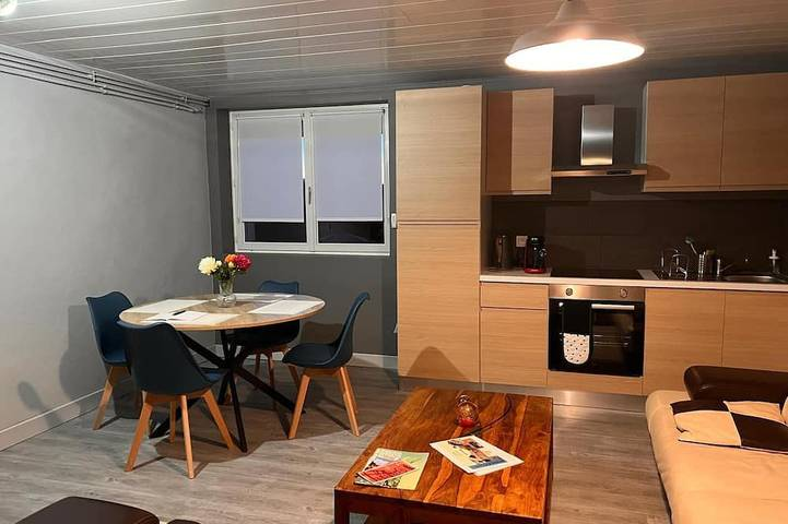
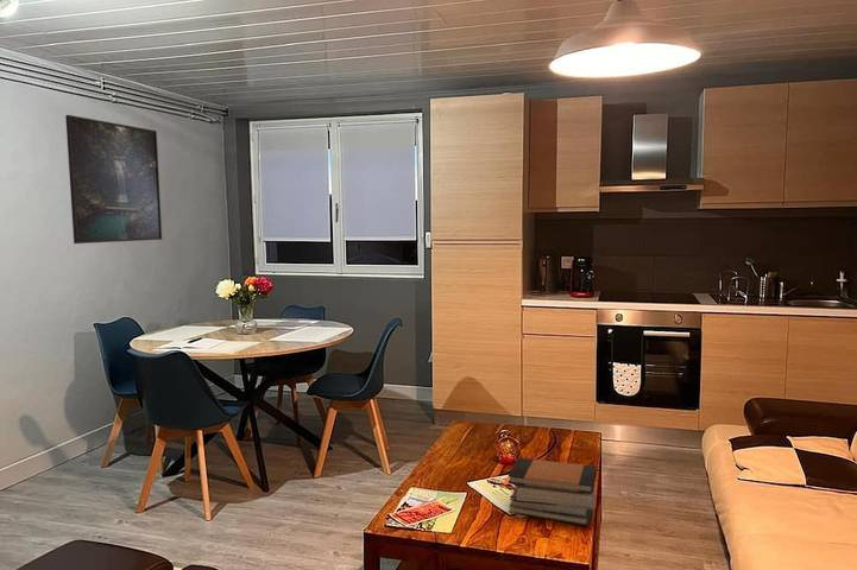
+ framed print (118, 183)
+ book stack (553, 489)
